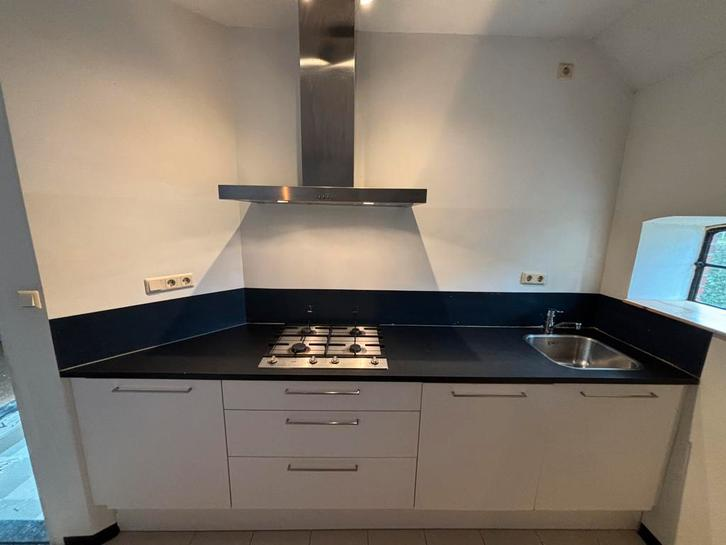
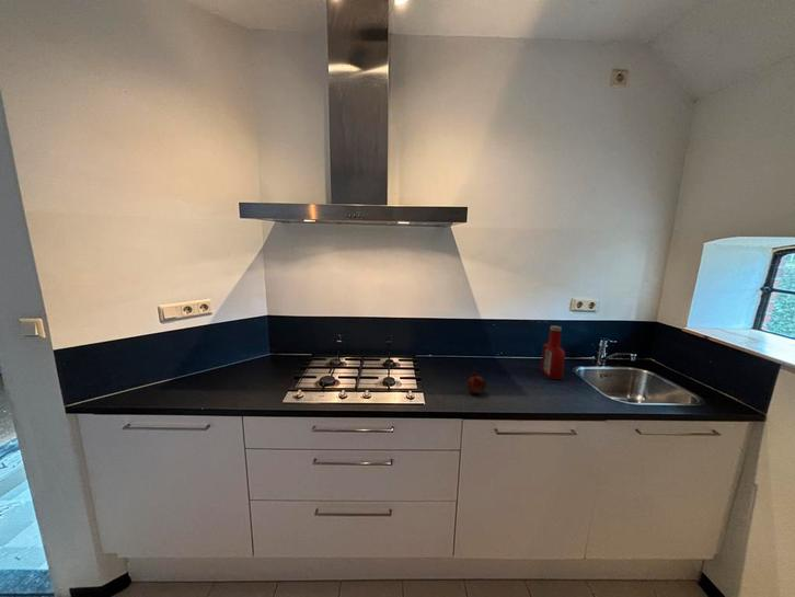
+ fruit (476, 382)
+ soap bottle (553, 351)
